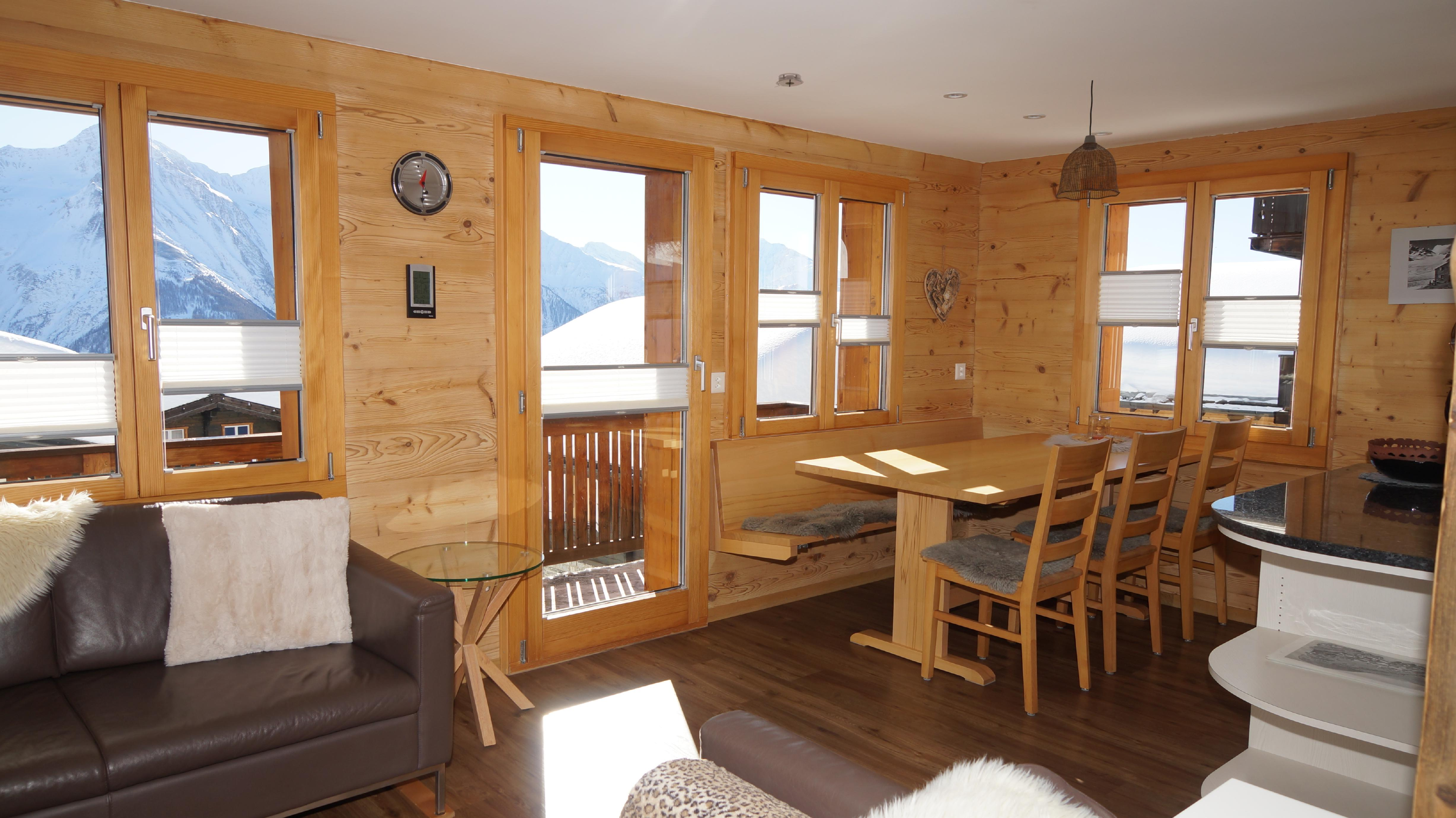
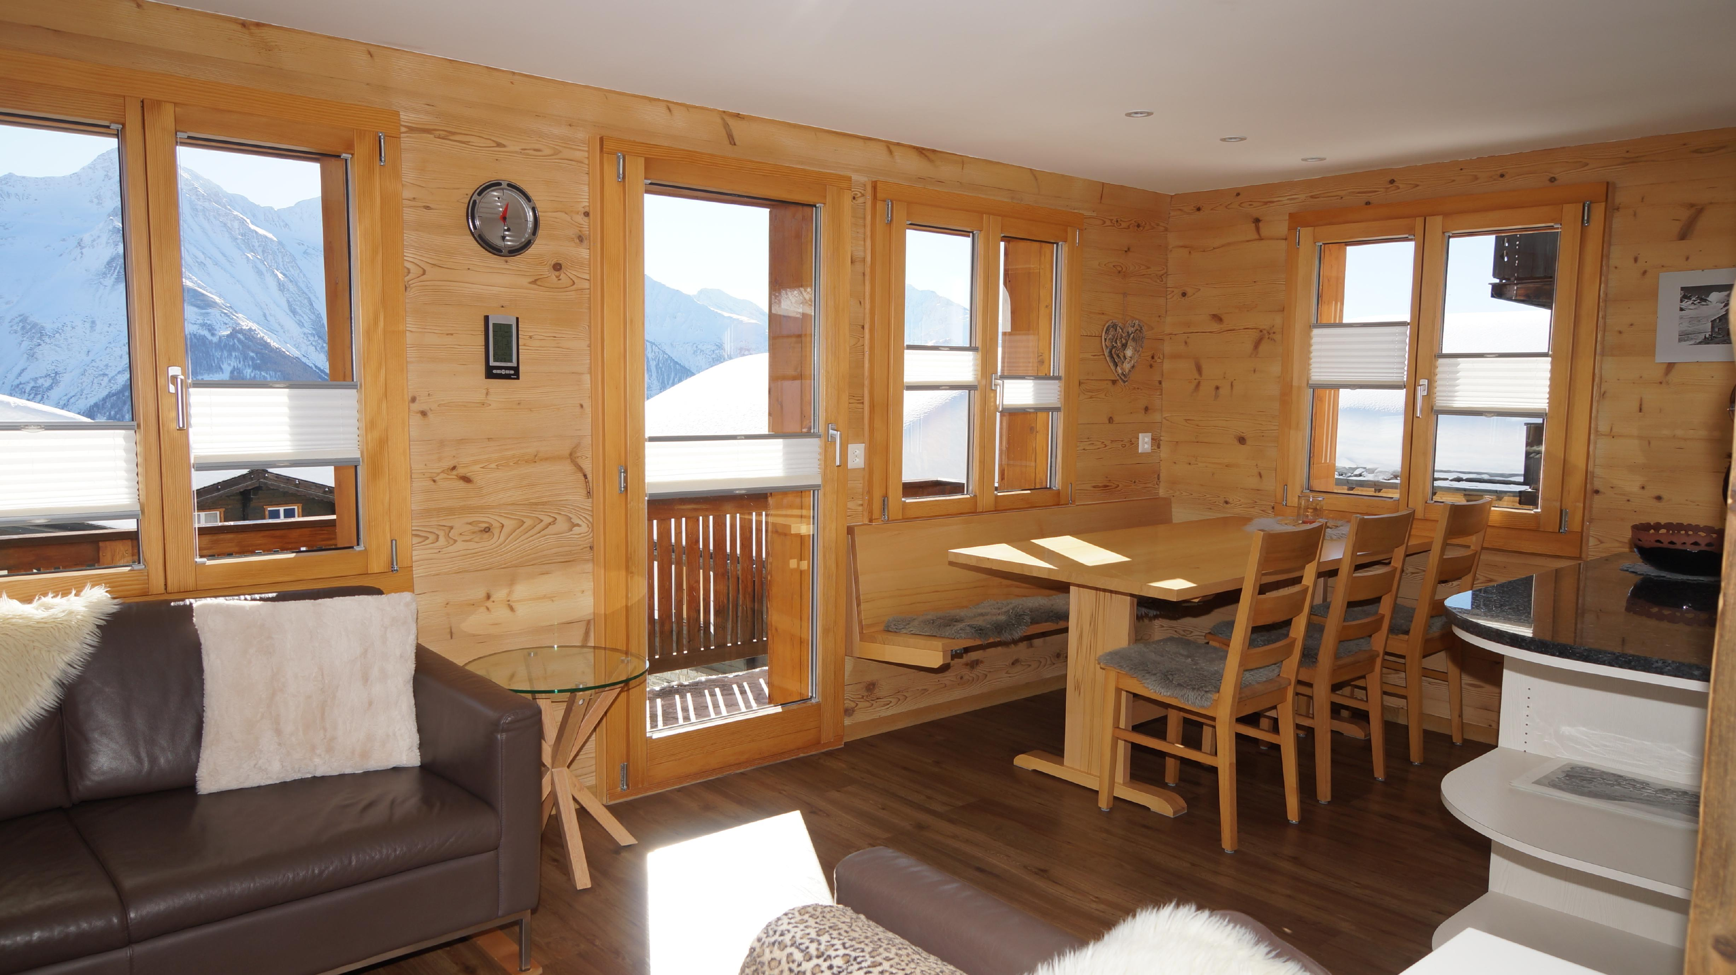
- smoke detector (789, 80)
- pendant lamp (1090, 138)
